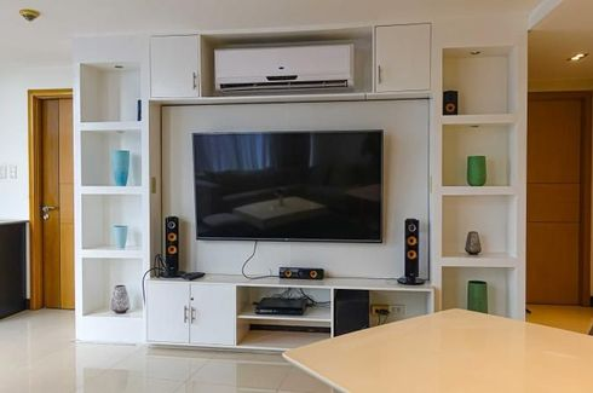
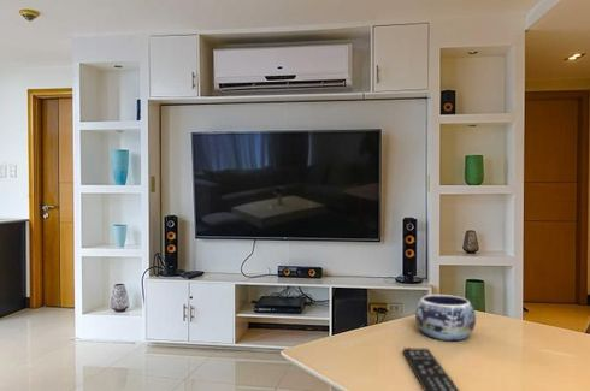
+ decorative bowl (444, 316)
+ remote control (429, 371)
